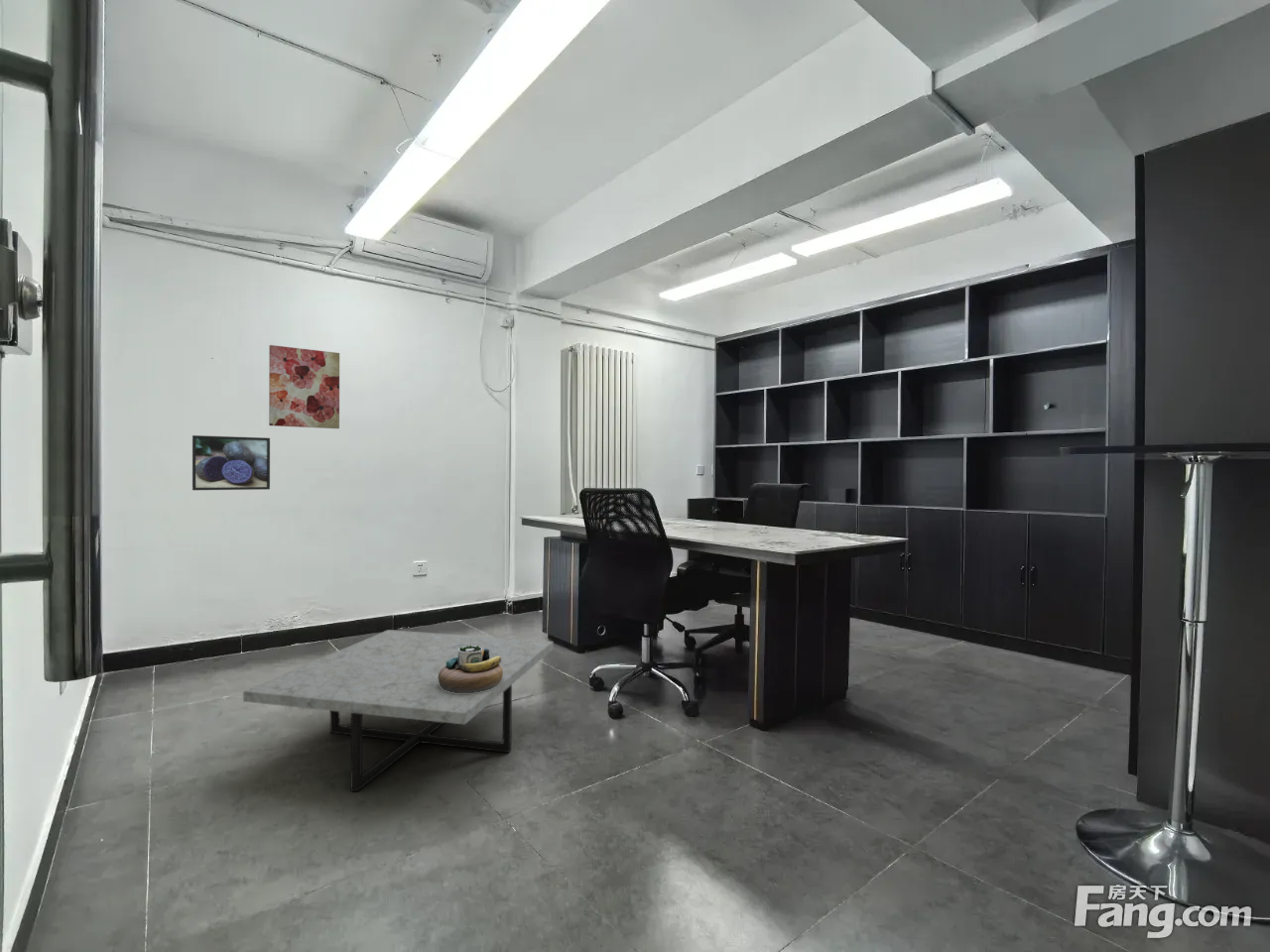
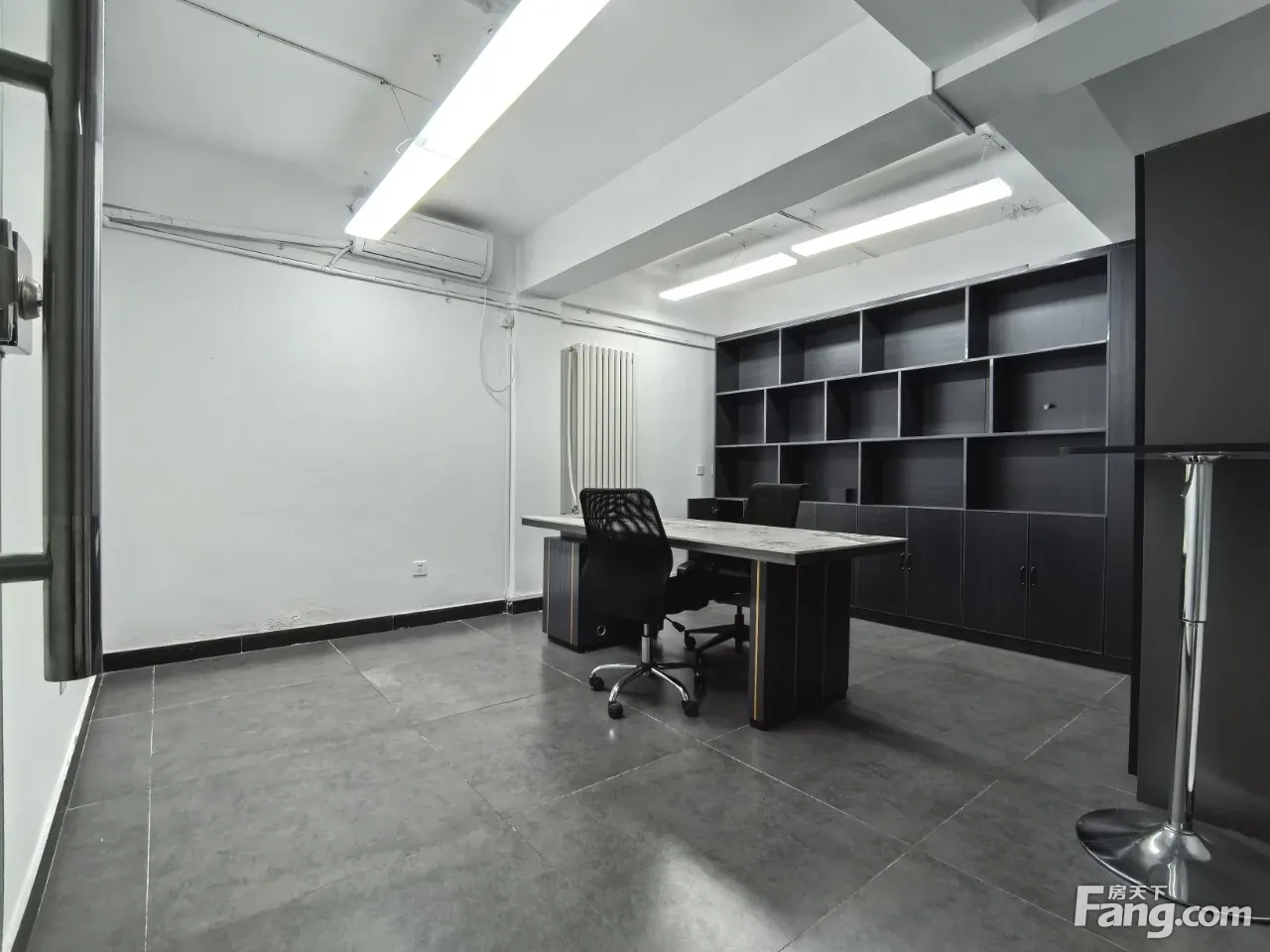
- wall art (305, 388)
- decorative bowl (470, 662)
- coffee table (418, 702)
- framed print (232, 463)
